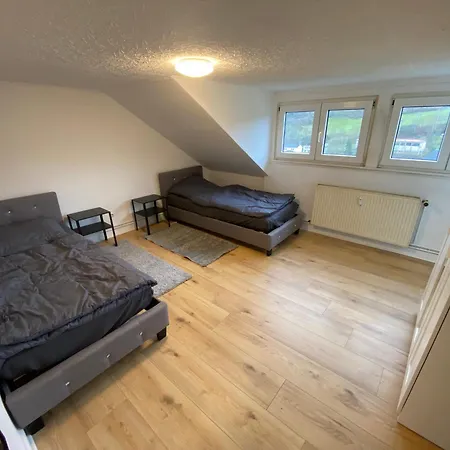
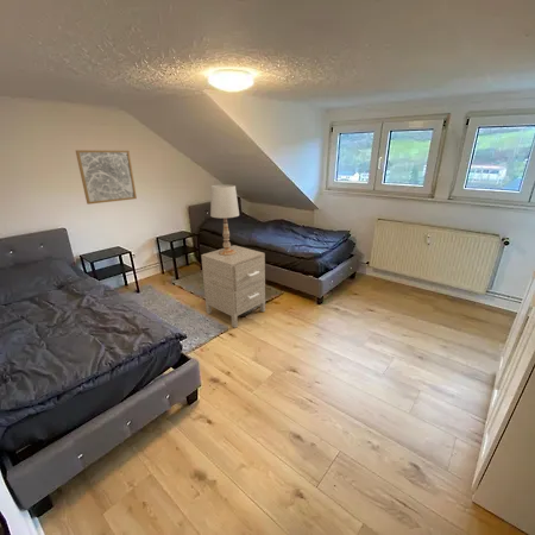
+ table lamp (225, 220)
+ wall art (108, 176)
+ nightstand (237, 284)
